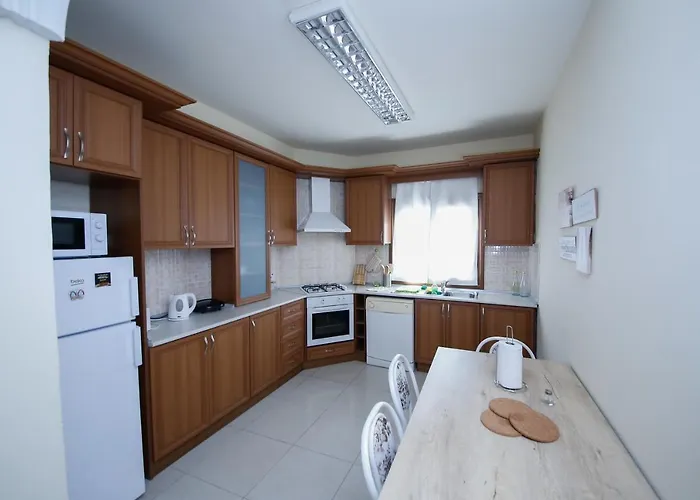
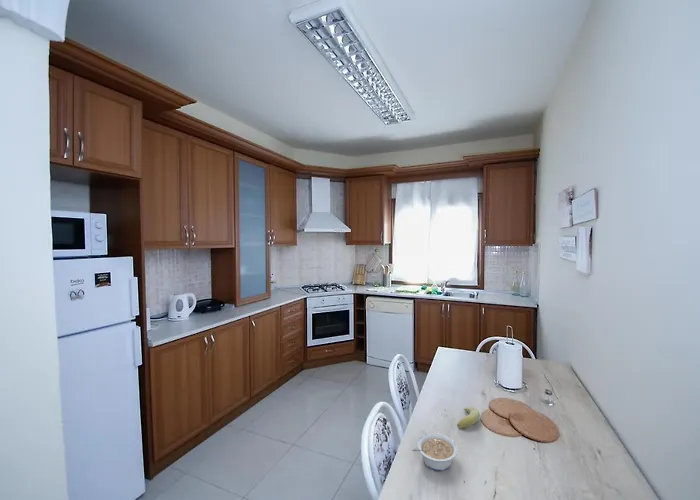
+ legume (436, 452)
+ fruit (468, 415)
